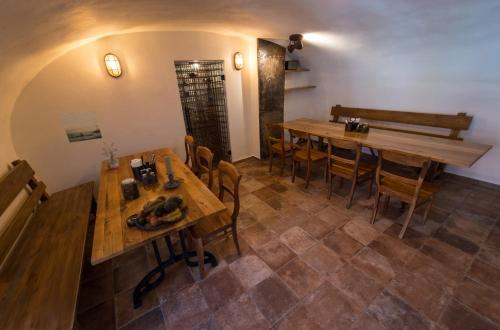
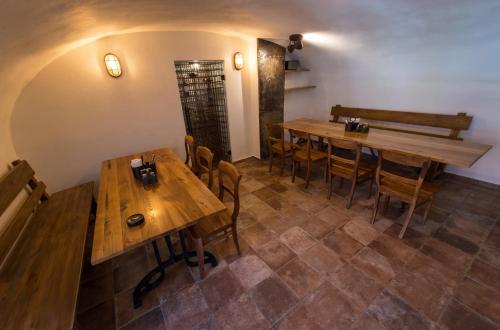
- potted plant (112, 154)
- fruit bowl (160, 206)
- jar (130, 188)
- candle holder (171, 170)
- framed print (82, 126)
